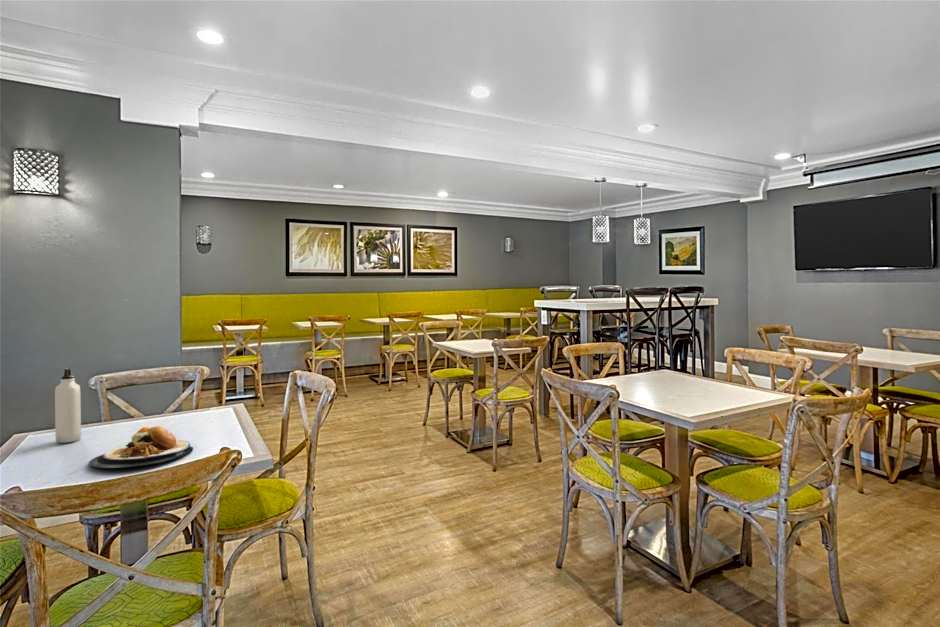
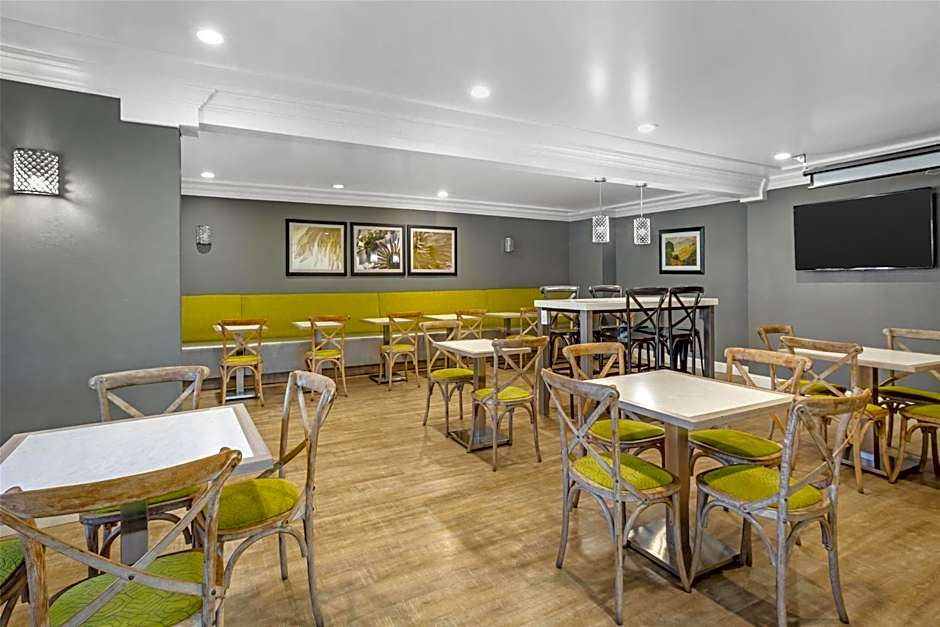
- plate (143, 442)
- water bottle (68, 404)
